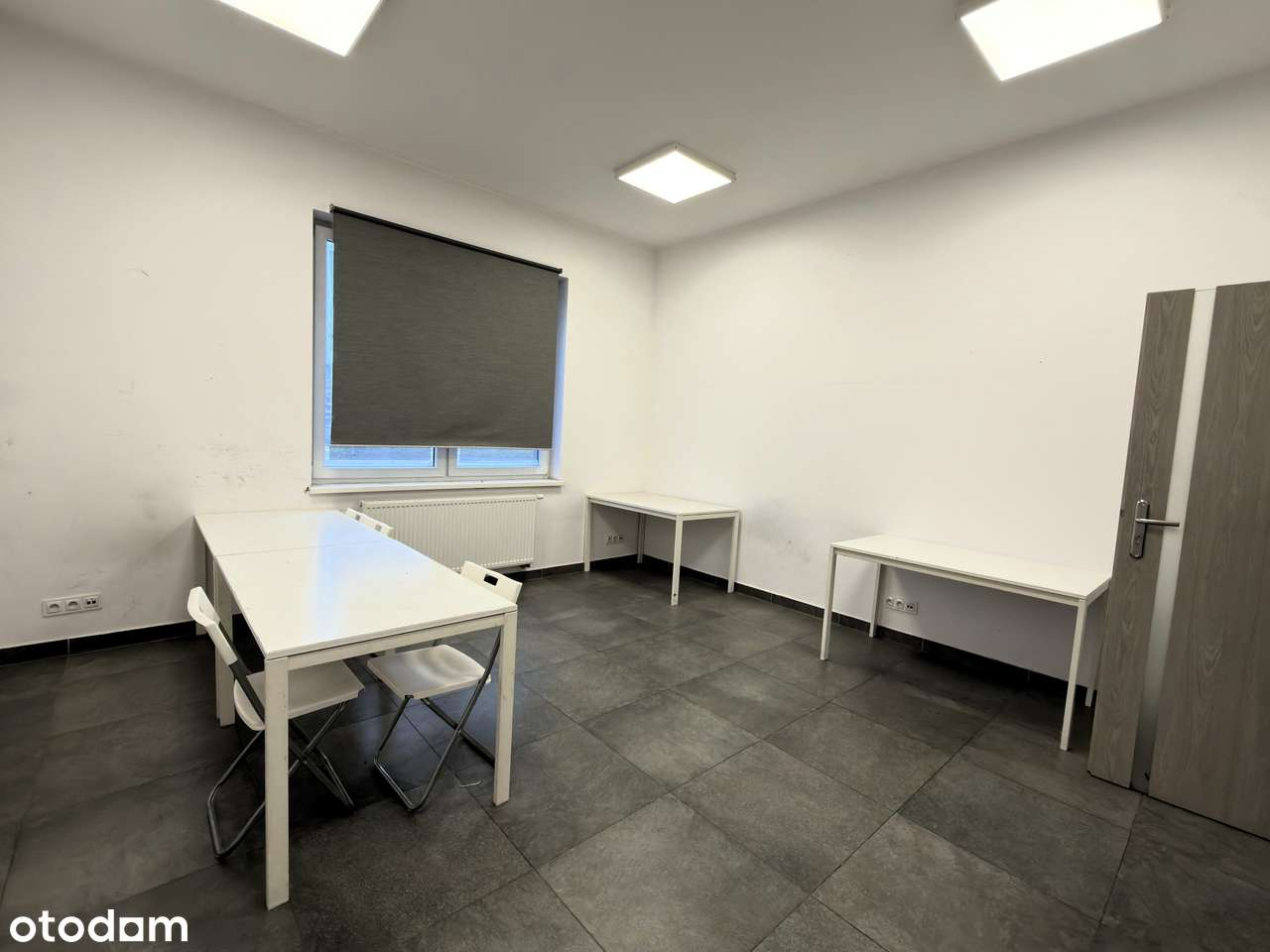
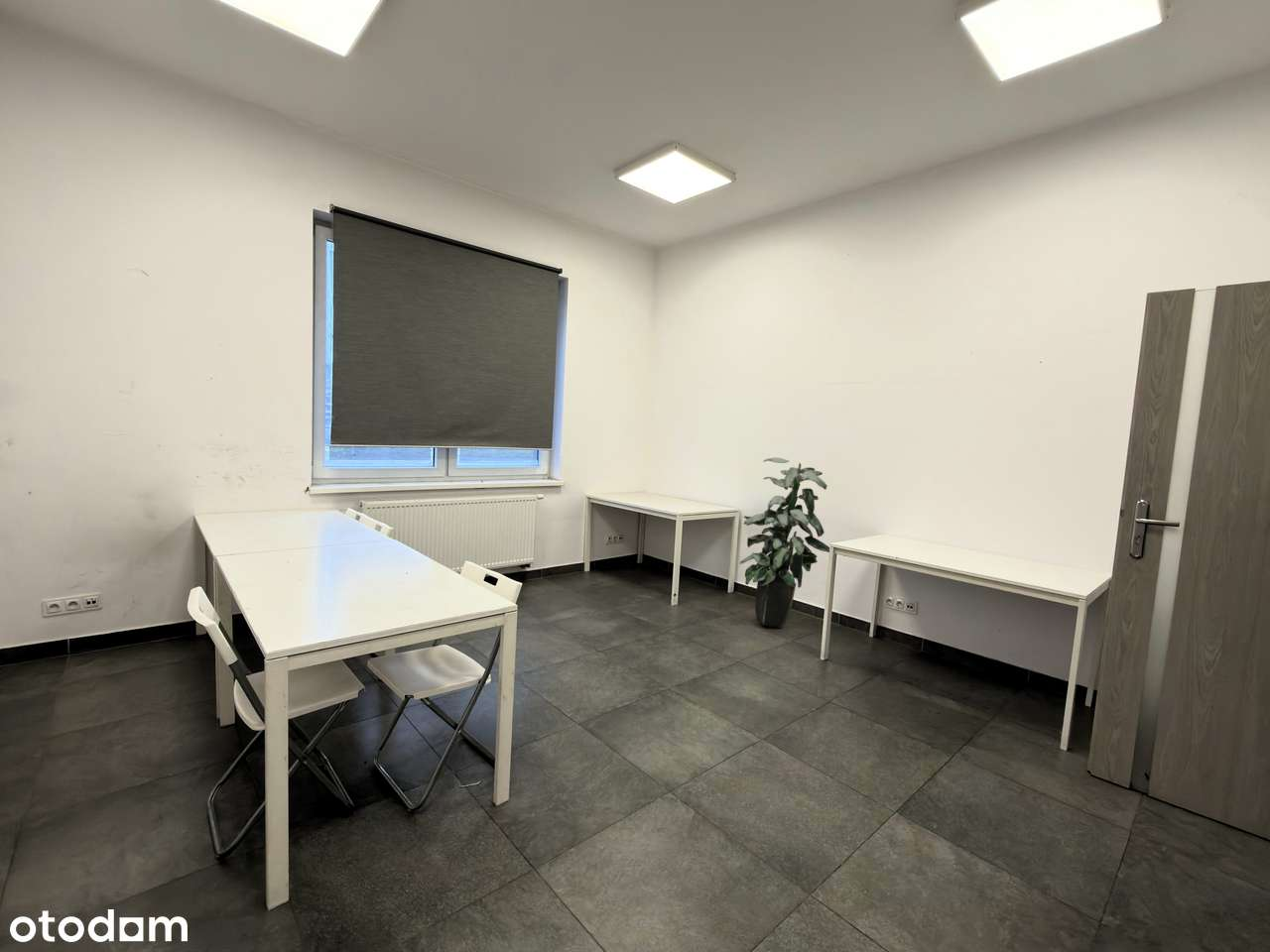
+ indoor plant (780, 541)
